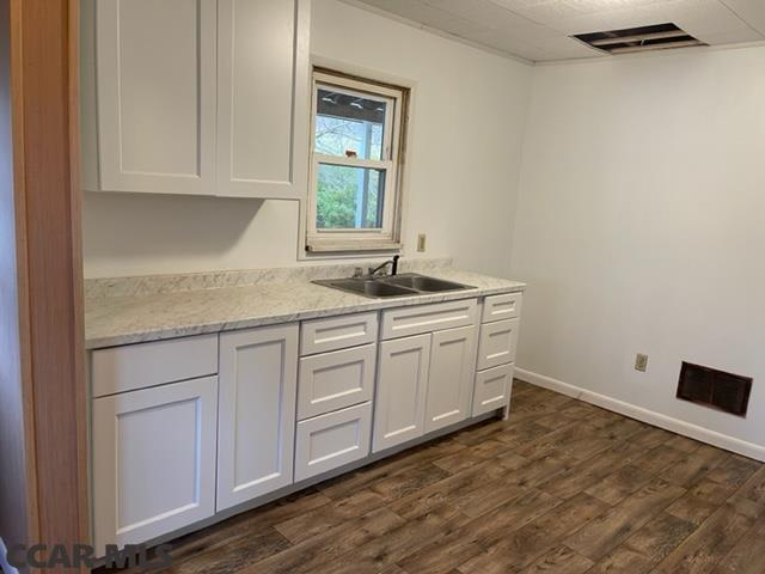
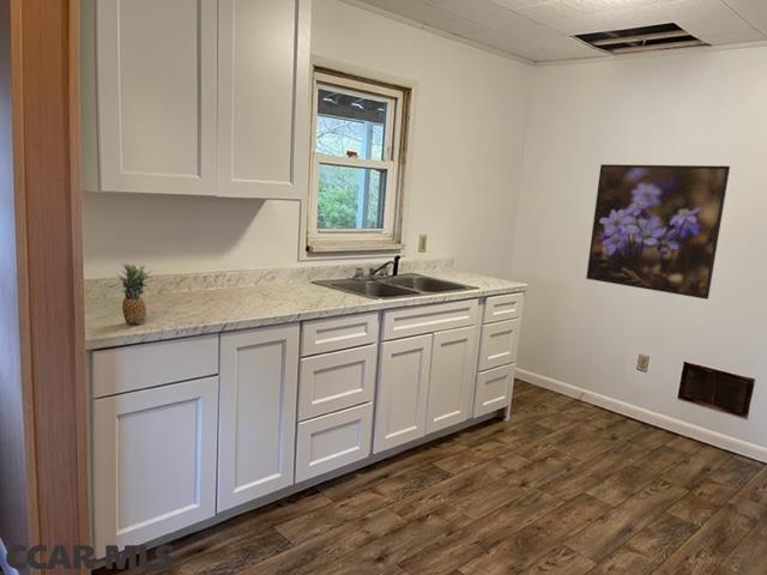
+ fruit (137, 293)
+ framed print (651, 228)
